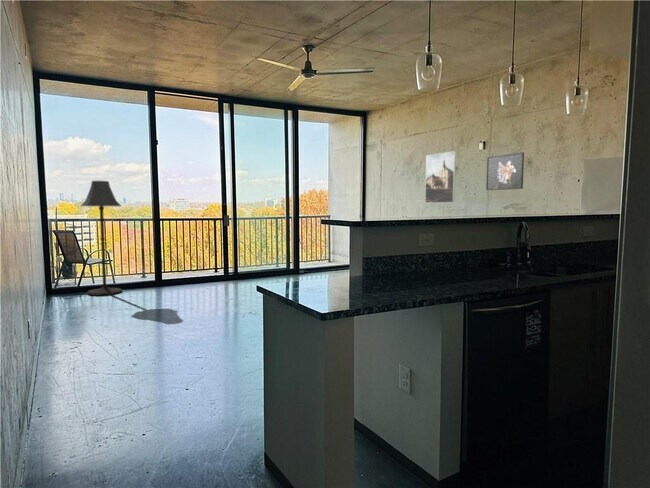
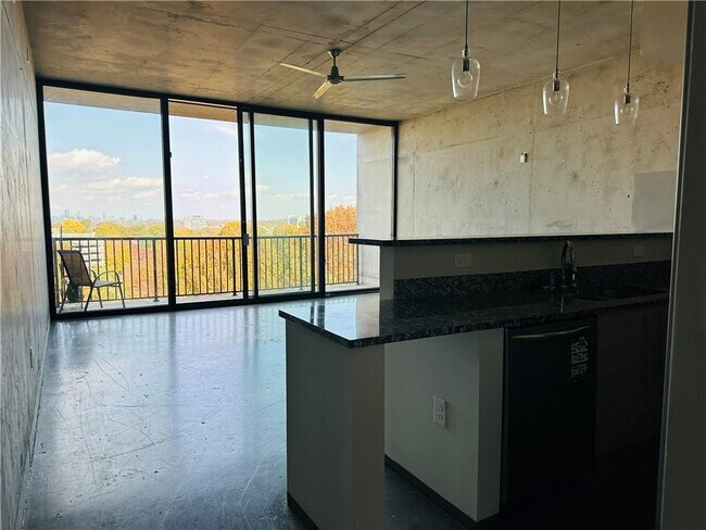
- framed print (504, 172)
- floor lamp (102, 237)
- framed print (439, 178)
